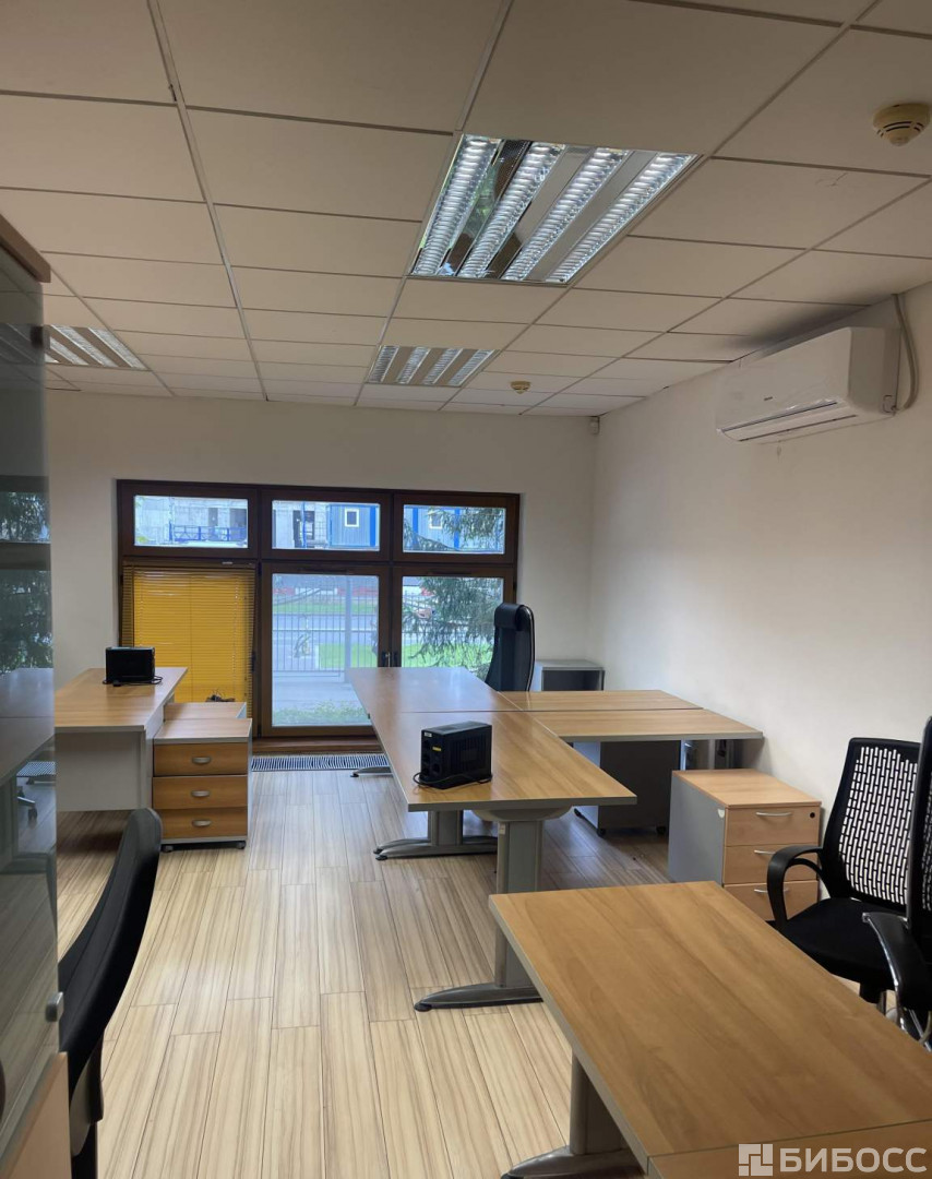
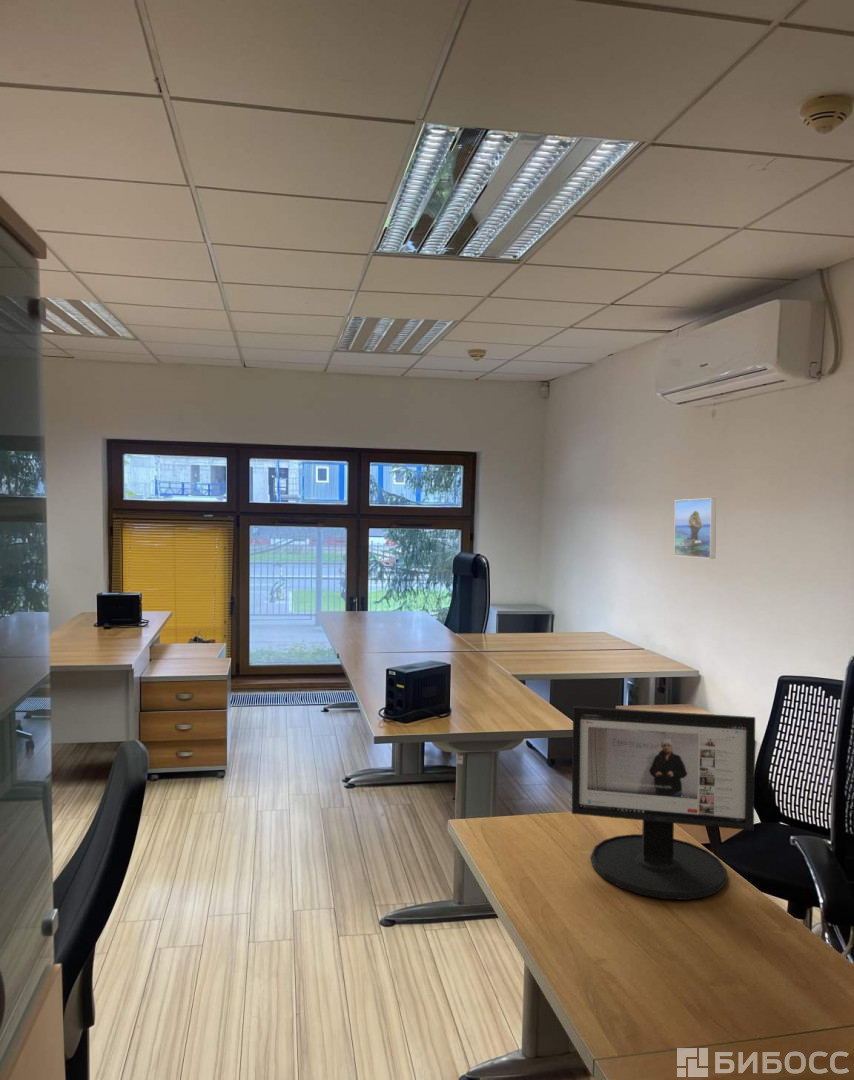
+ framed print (694, 528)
+ computer monitor (650, 787)
